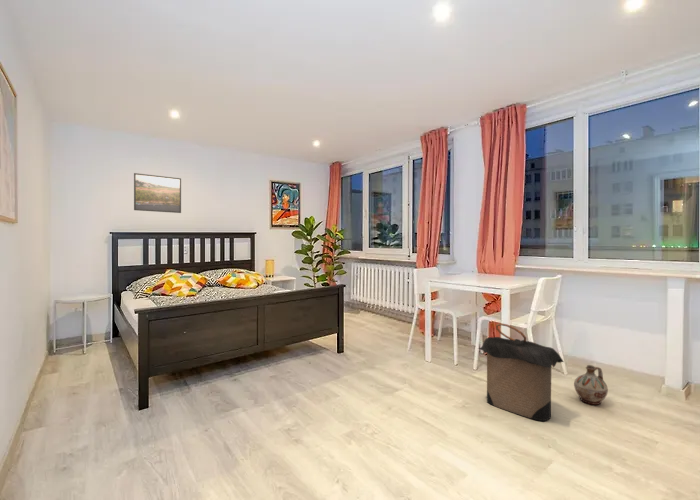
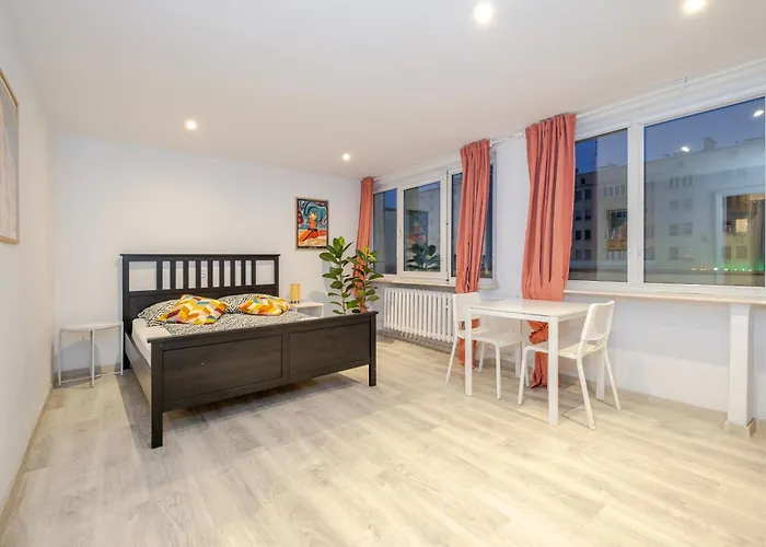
- ceramic jug (590, 383)
- laundry hamper (519, 366)
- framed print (158, 193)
